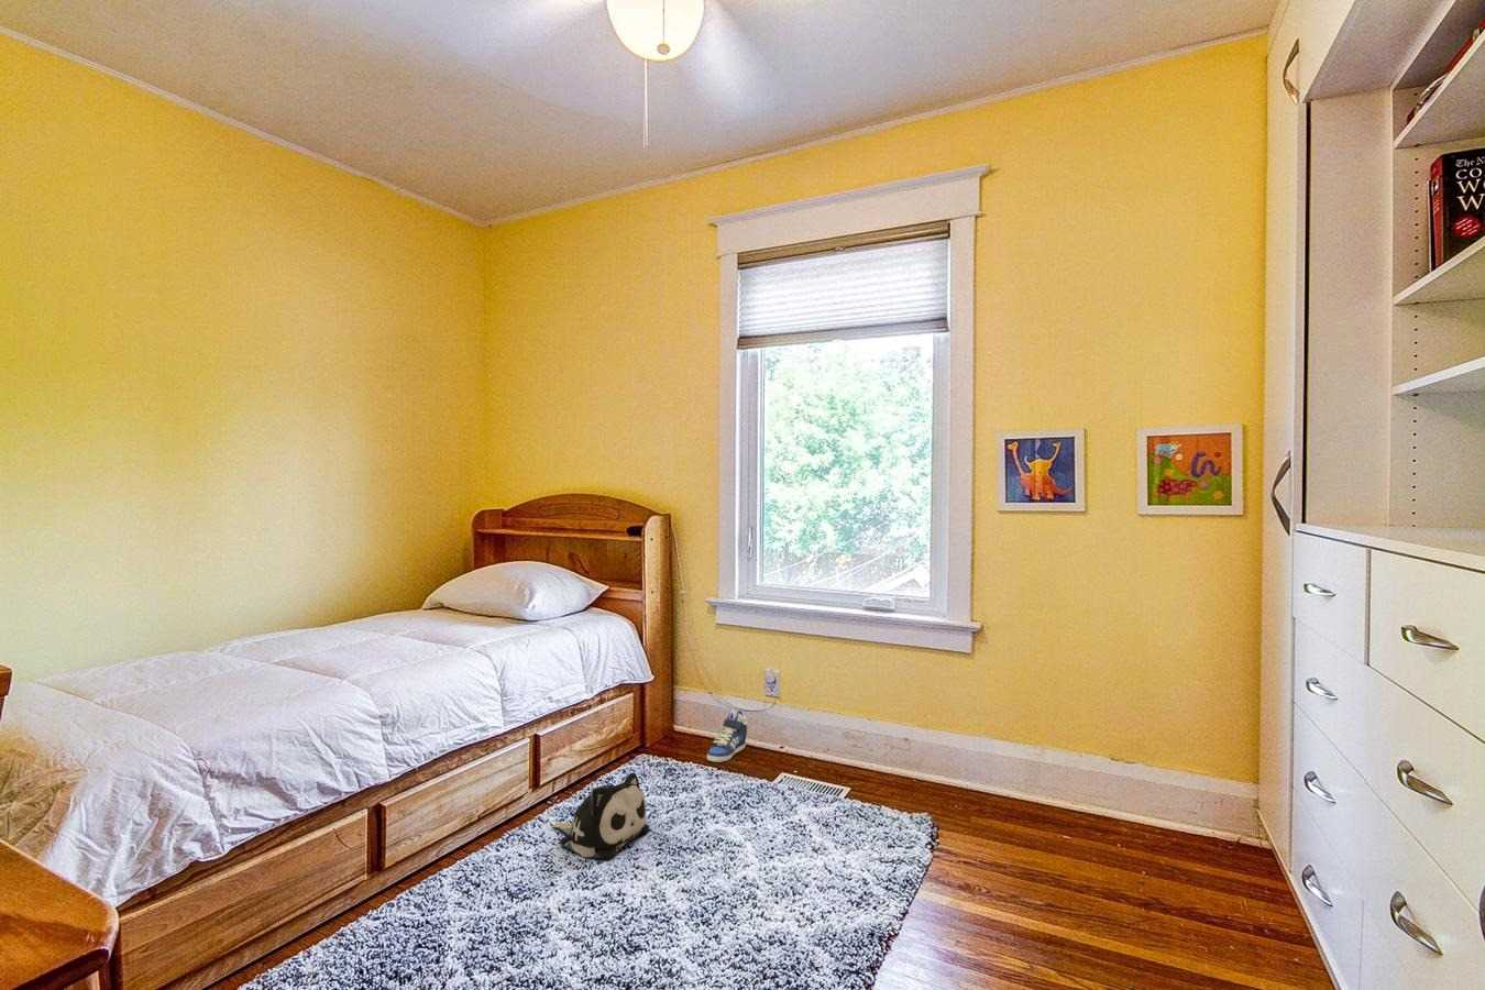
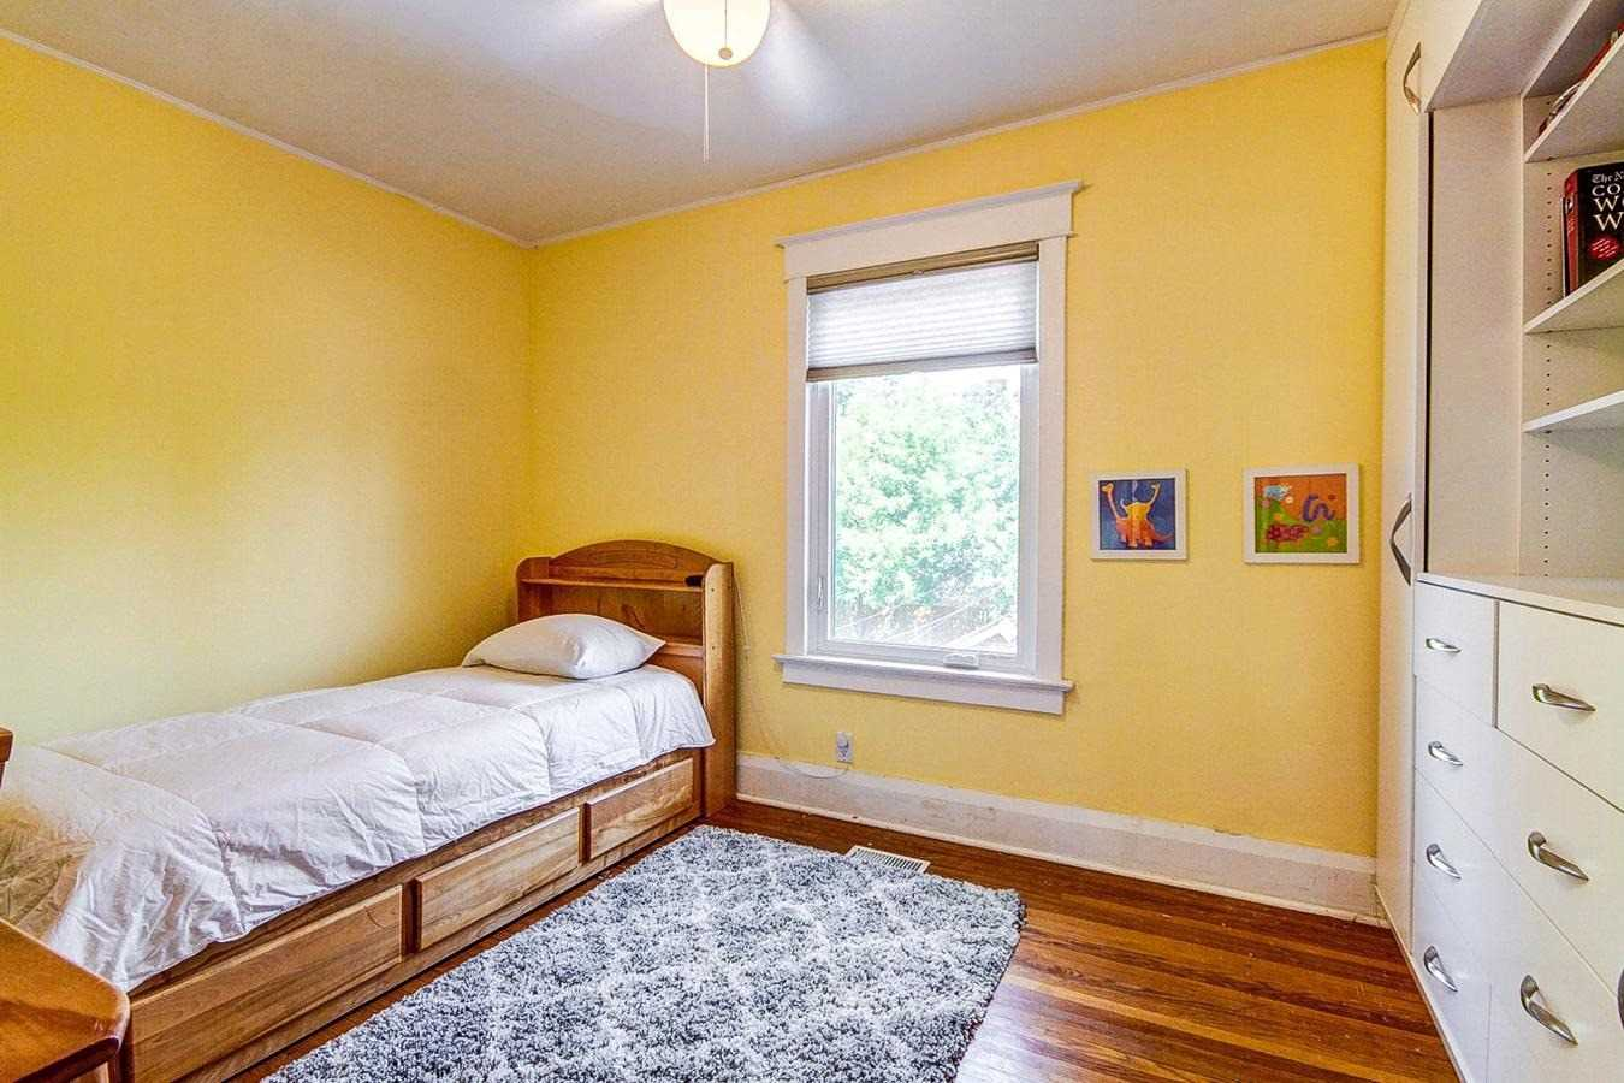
- sneaker (726, 731)
- plush toy (593, 804)
